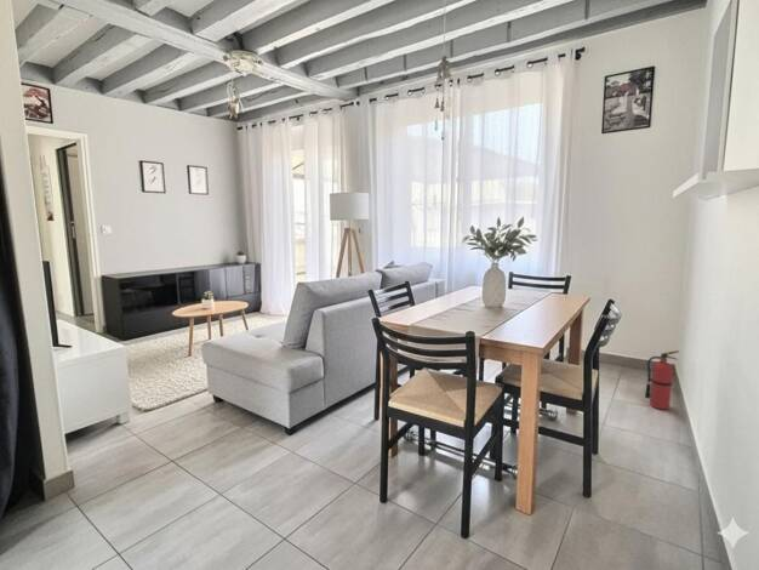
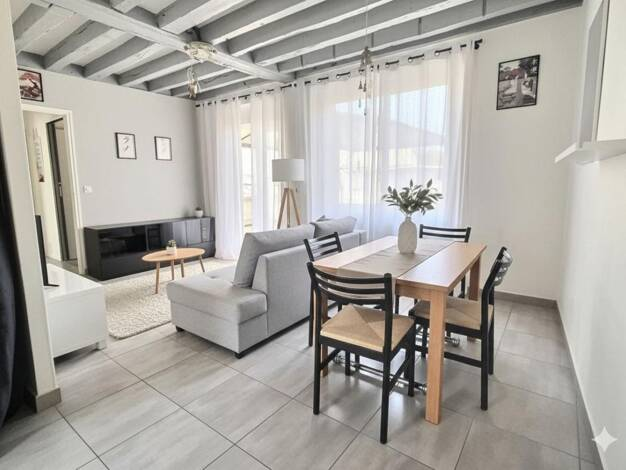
- fire extinguisher (661, 377)
